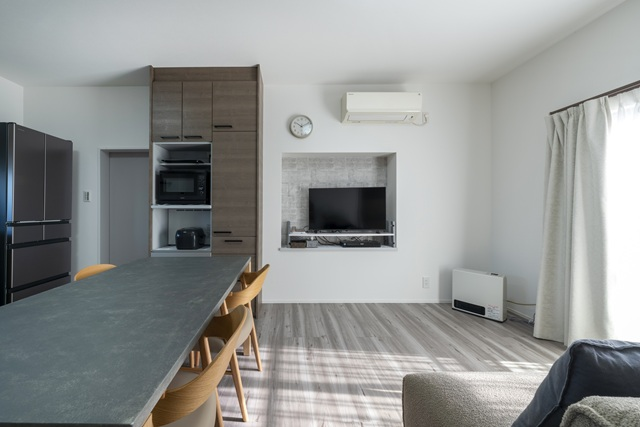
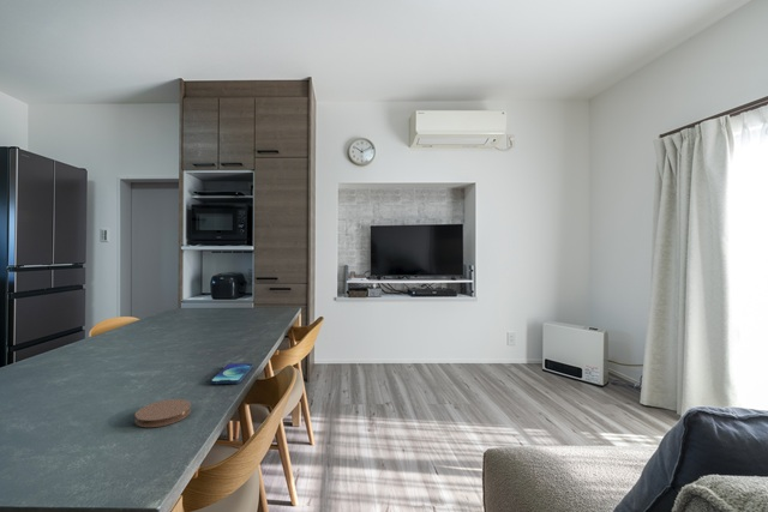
+ coaster (163, 411)
+ smartphone (233, 373)
